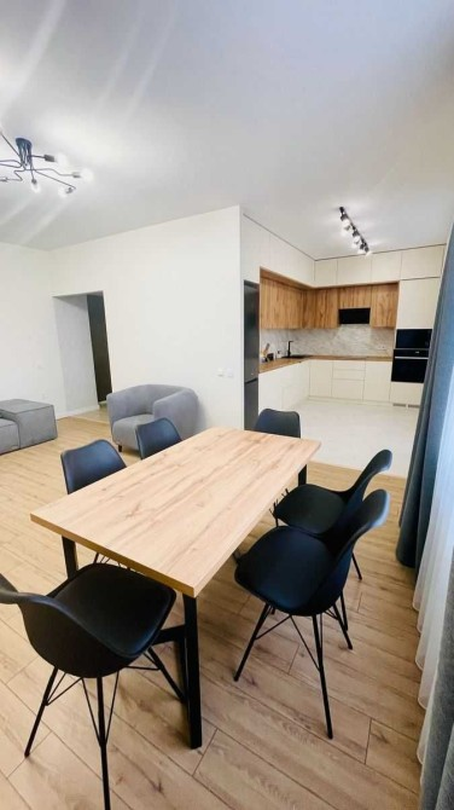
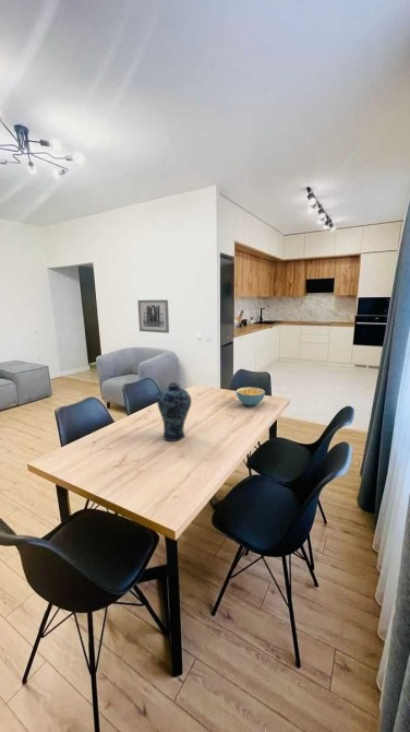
+ cereal bowl (250, 398)
+ wall art (153, 316)
+ vase (173, 411)
